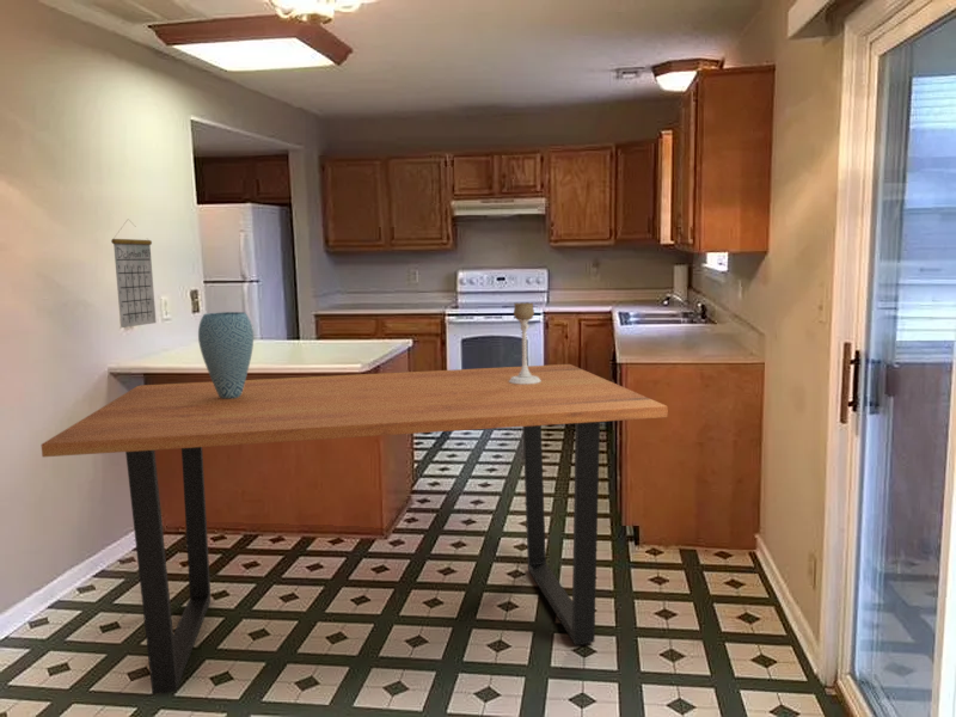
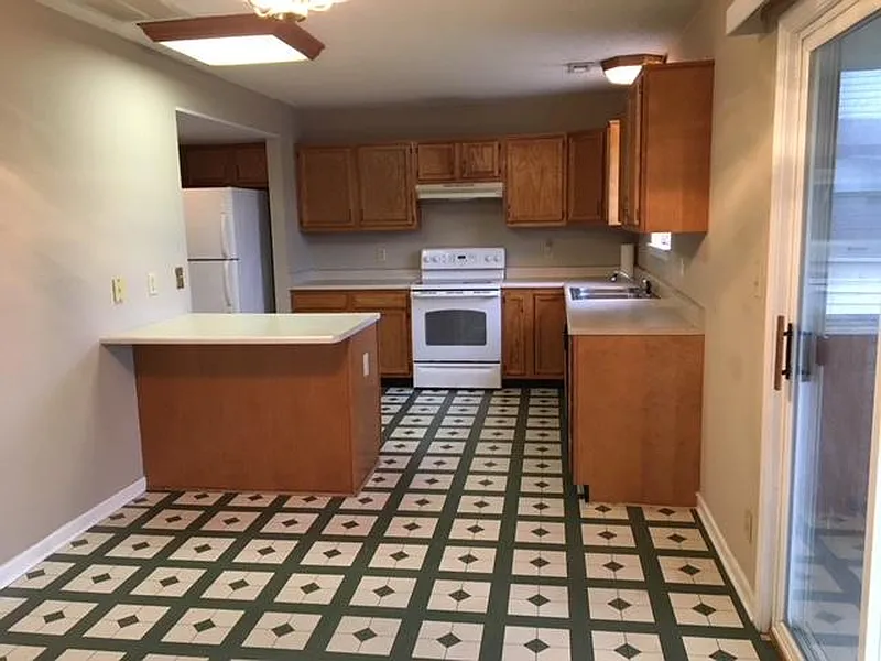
- dining table (361, 436)
- candle holder (523, 342)
- calendar (134, 272)
- vase (227, 355)
